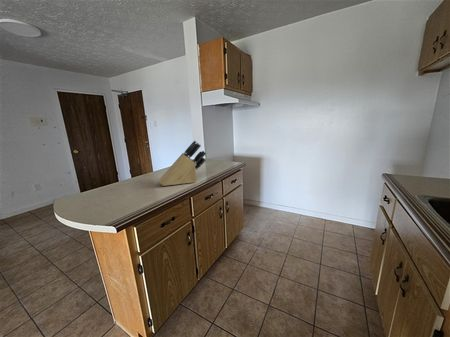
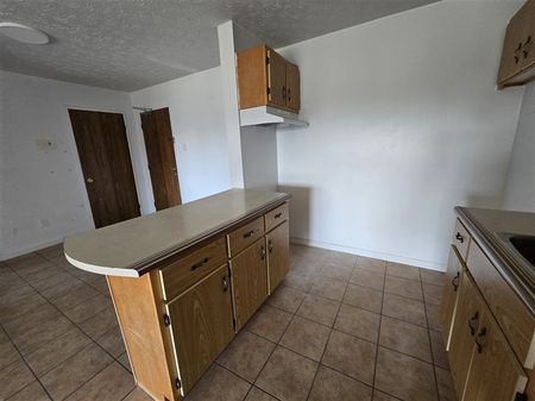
- knife block (182, 162)
